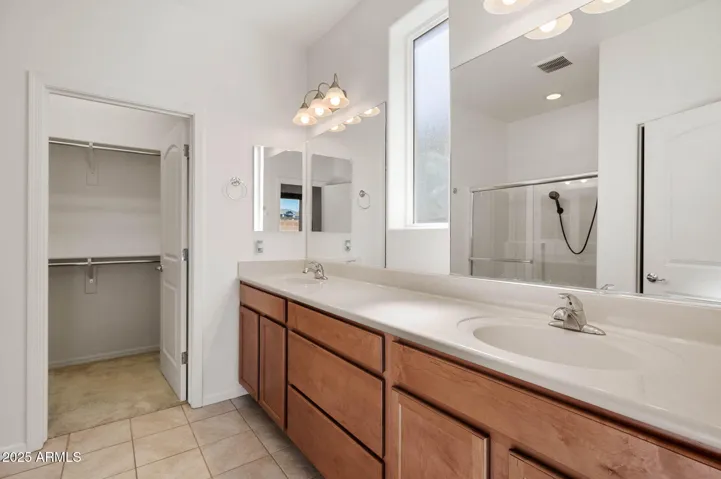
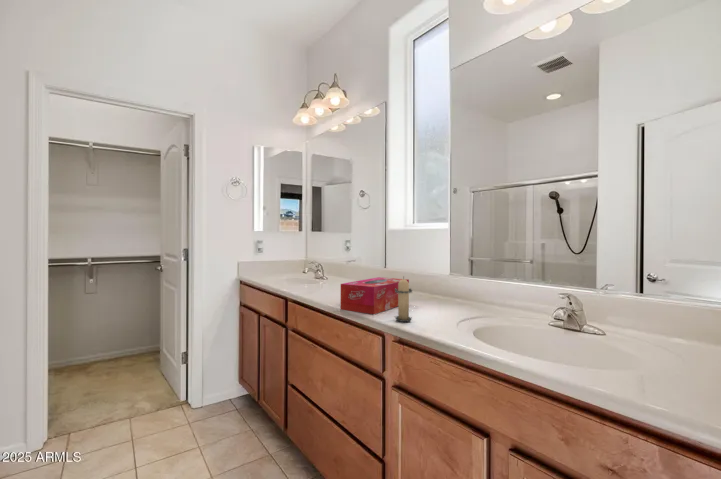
+ tissue box (376, 293)
+ candle (403, 298)
